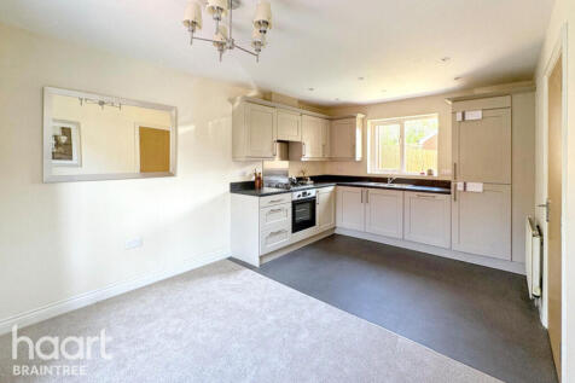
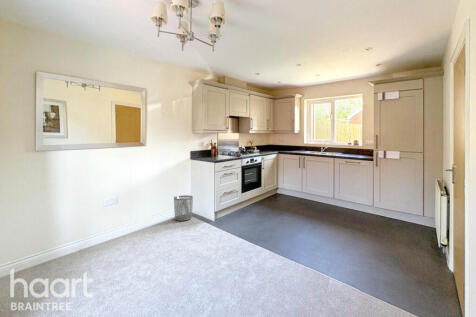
+ waste bin (183, 207)
